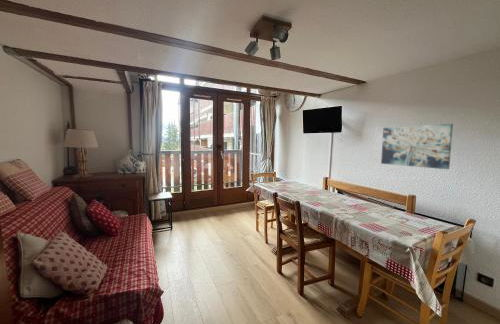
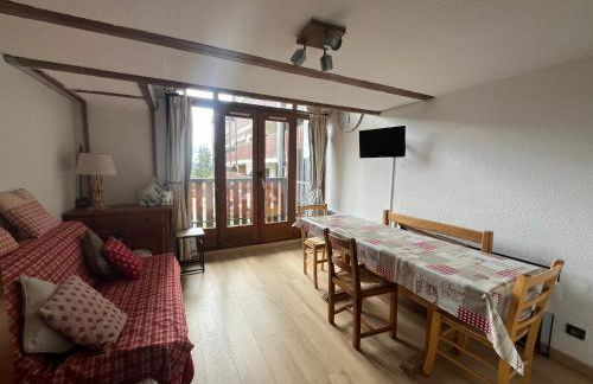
- wall art (412, 146)
